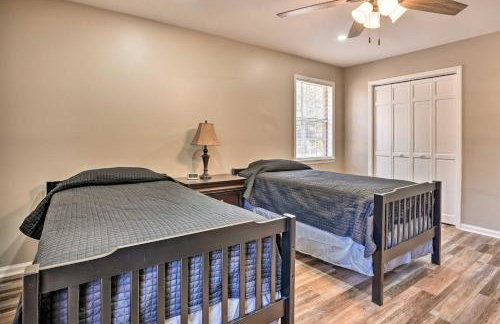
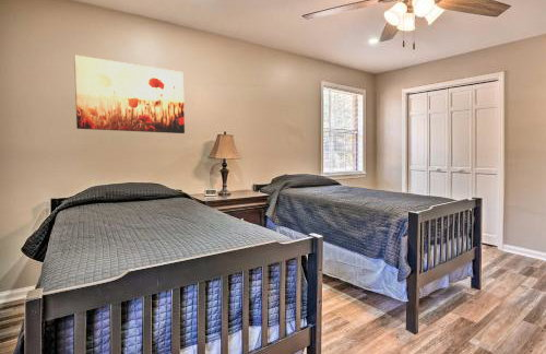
+ wall art (134, 97)
